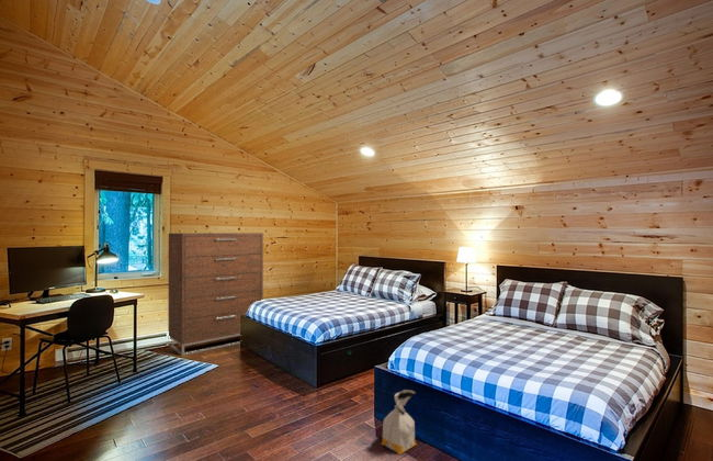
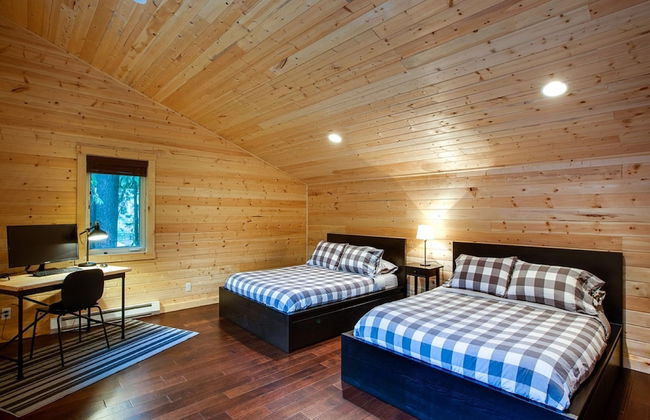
- bag (399, 417)
- dresser (217, 288)
